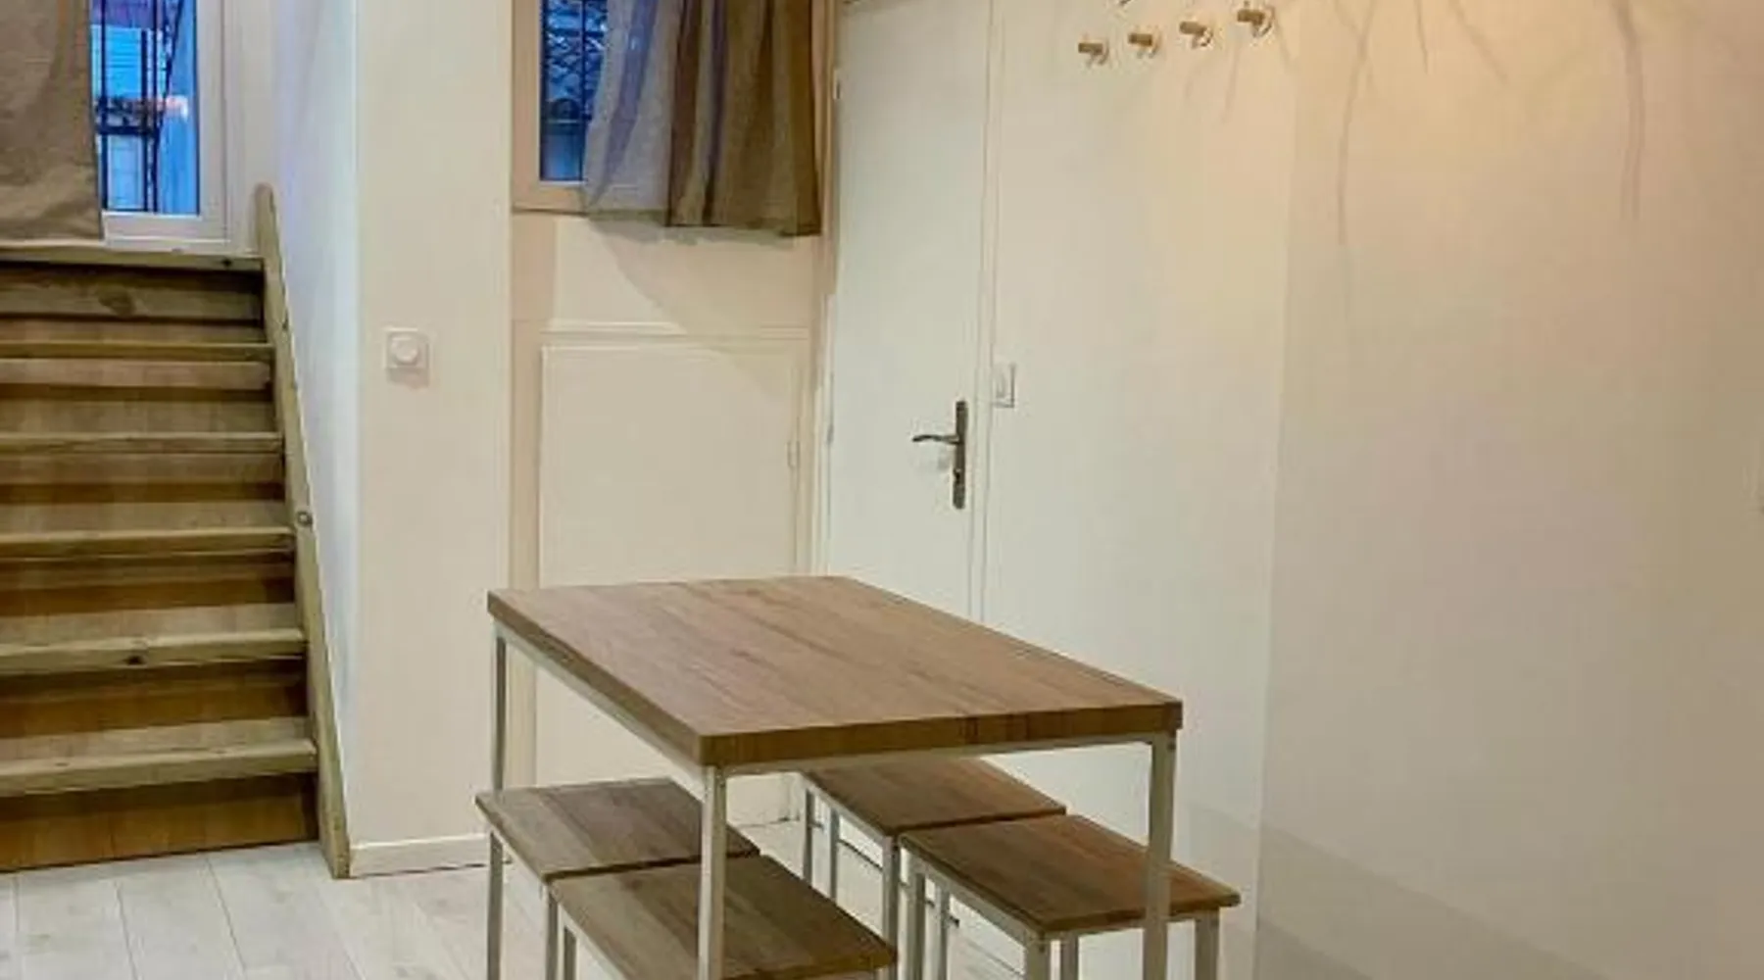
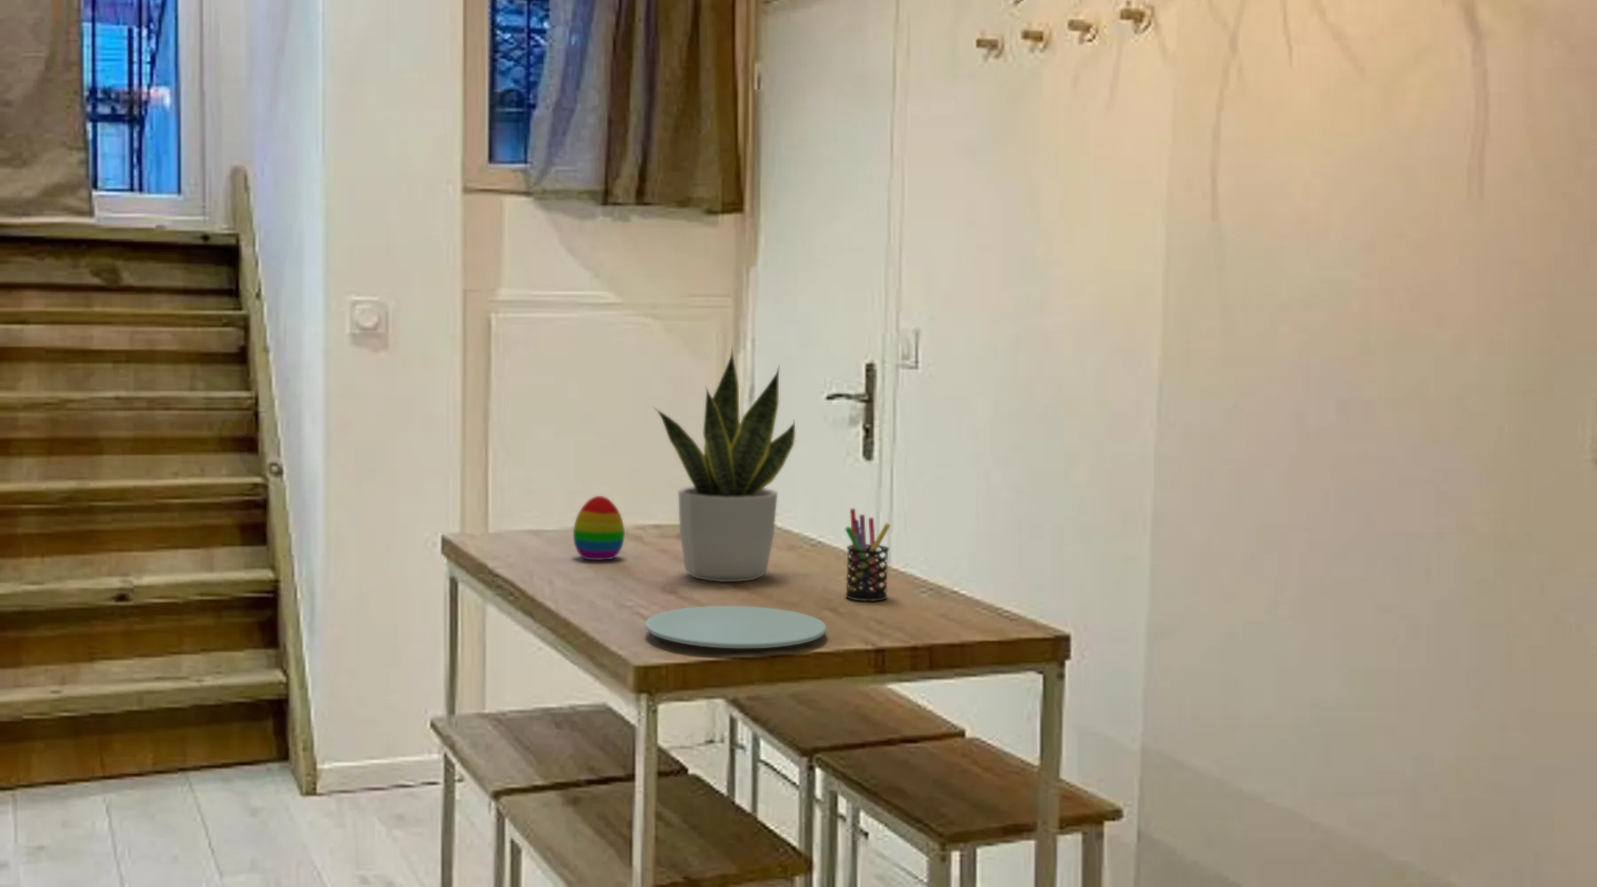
+ paper plate (735, 629)
+ pen holder (862, 554)
+ potted plant (725, 461)
+ decorative egg (599, 527)
